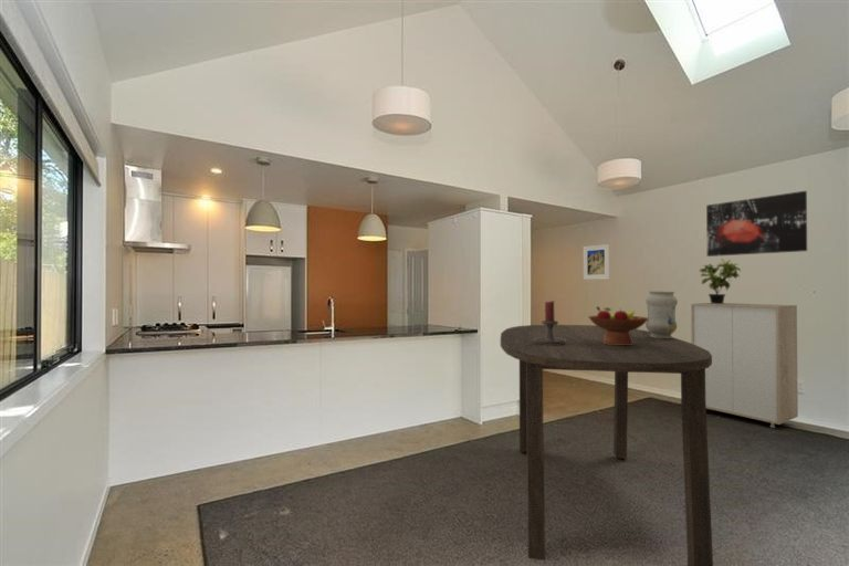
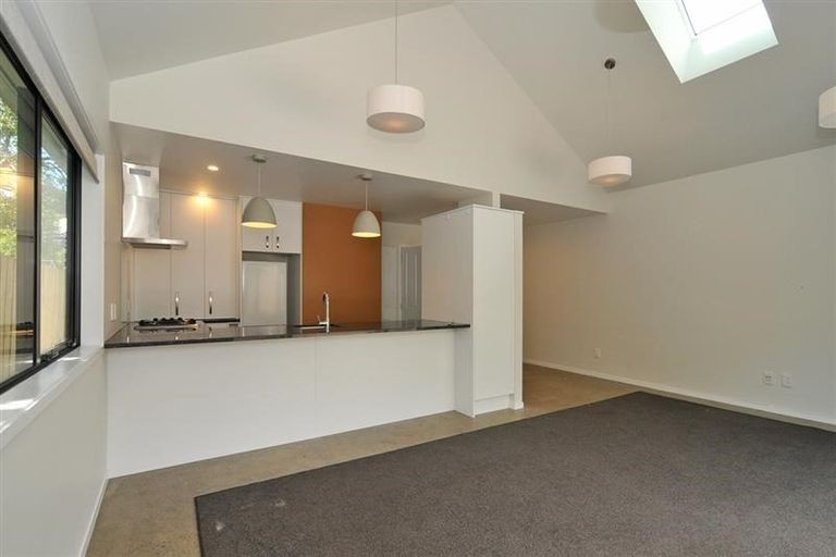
- dining table (615, 416)
- vase (661, 313)
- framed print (596, 262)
- fruit bowl (617, 325)
- candle holder (549, 321)
- storage cabinet (742, 360)
- potted plant (720, 281)
- wall art (753, 226)
